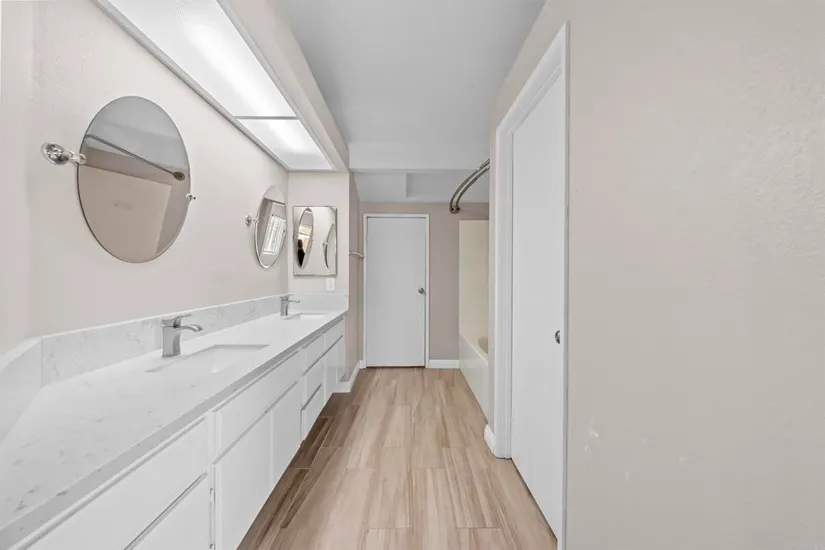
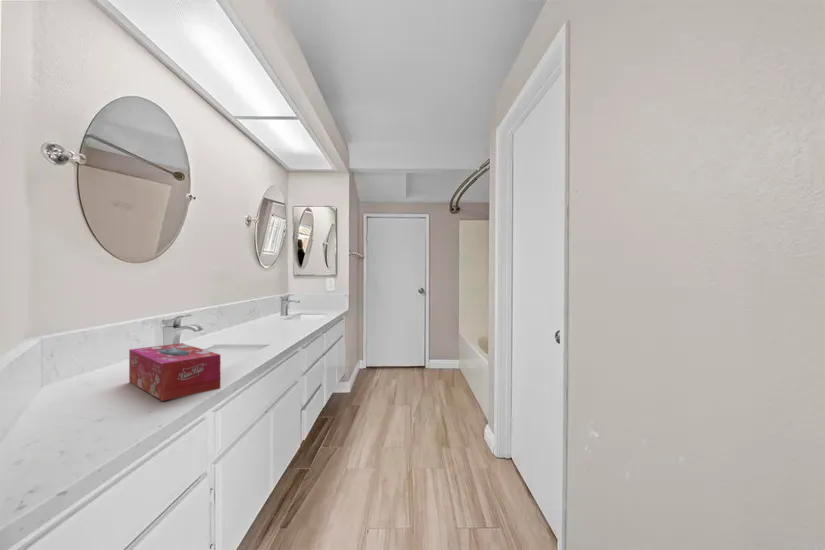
+ tissue box (173, 368)
